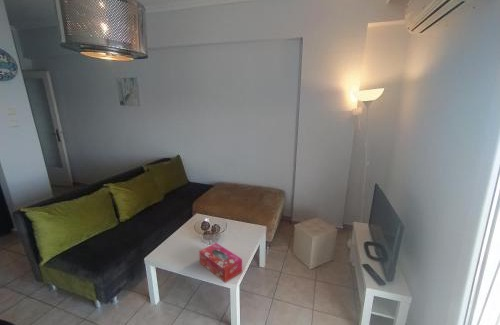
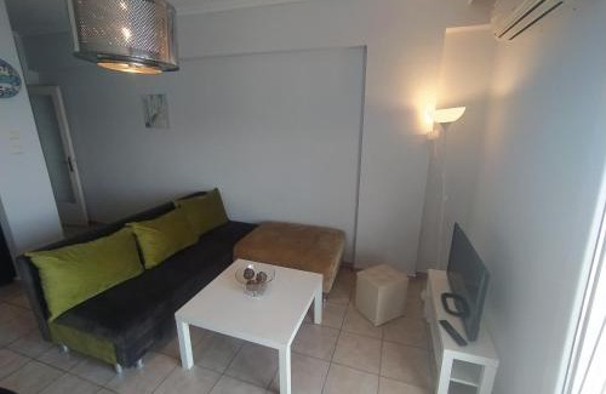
- tissue box (220, 261)
